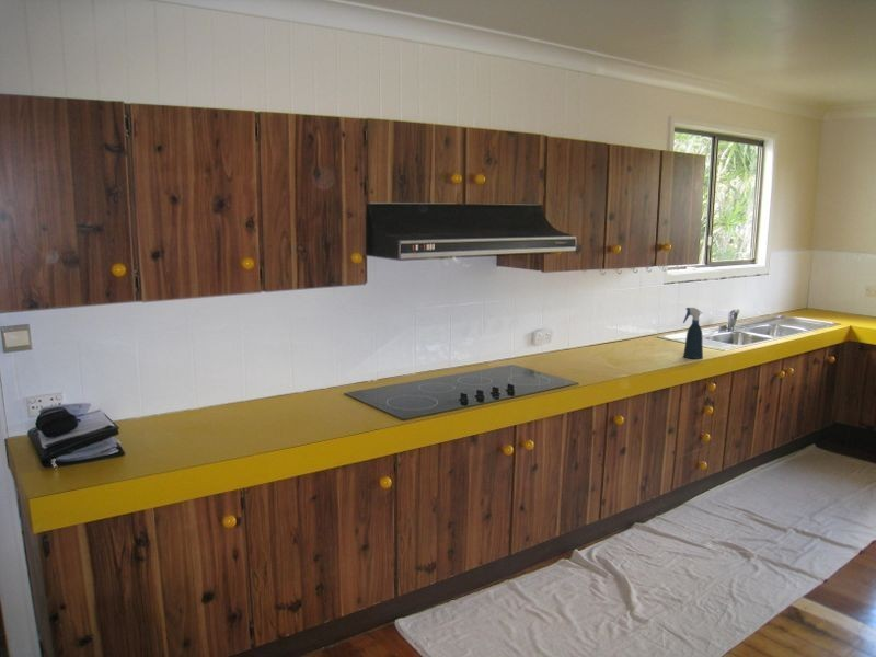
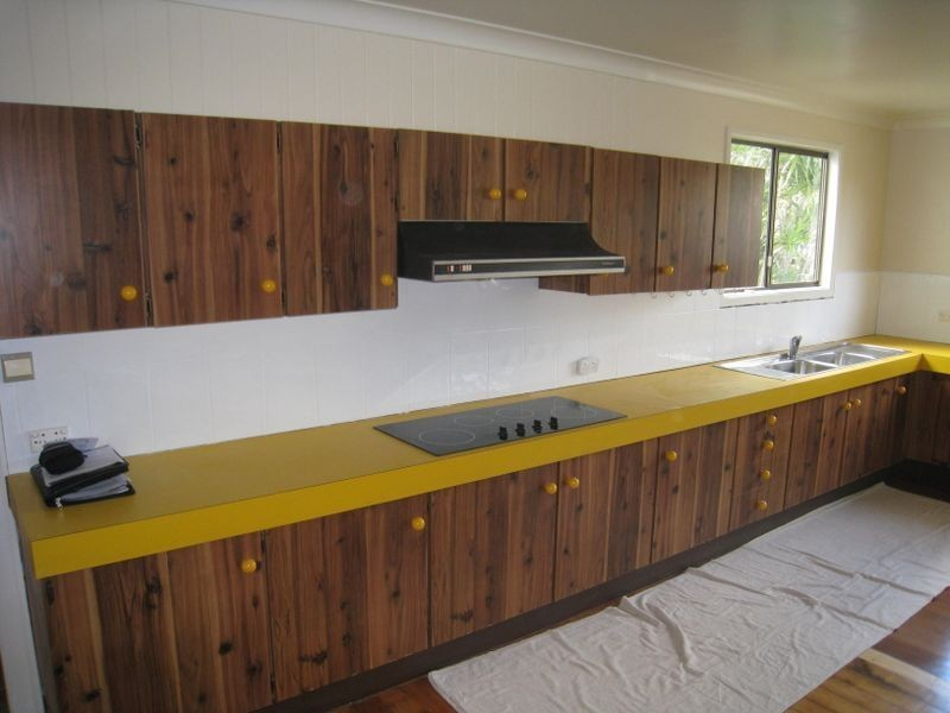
- spray bottle (694, 332)
